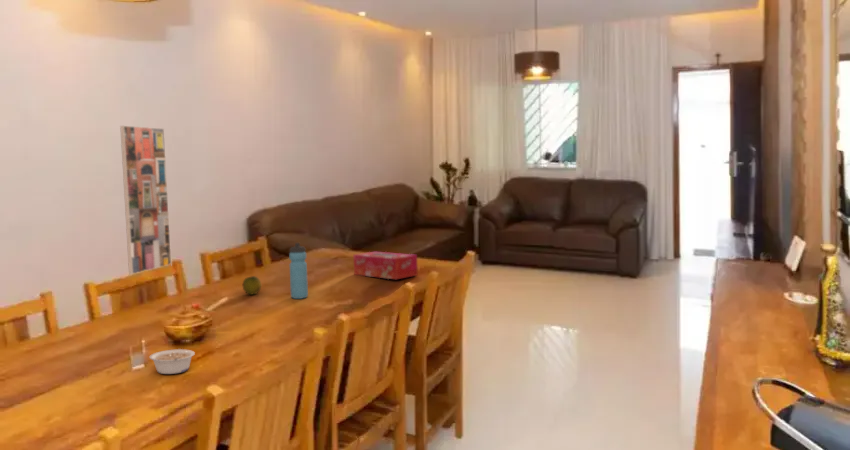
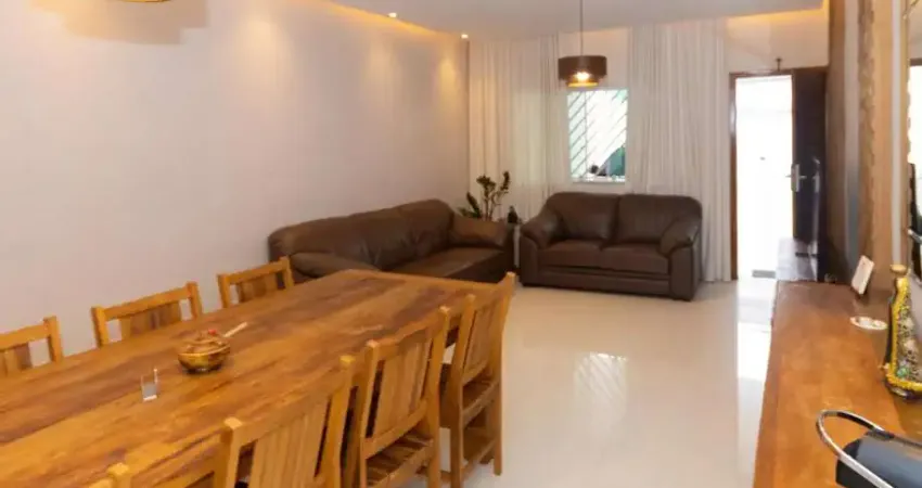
- legume (173, 361)
- fruit (252, 285)
- tissue box (385, 264)
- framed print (147, 217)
- water bottle (298, 270)
